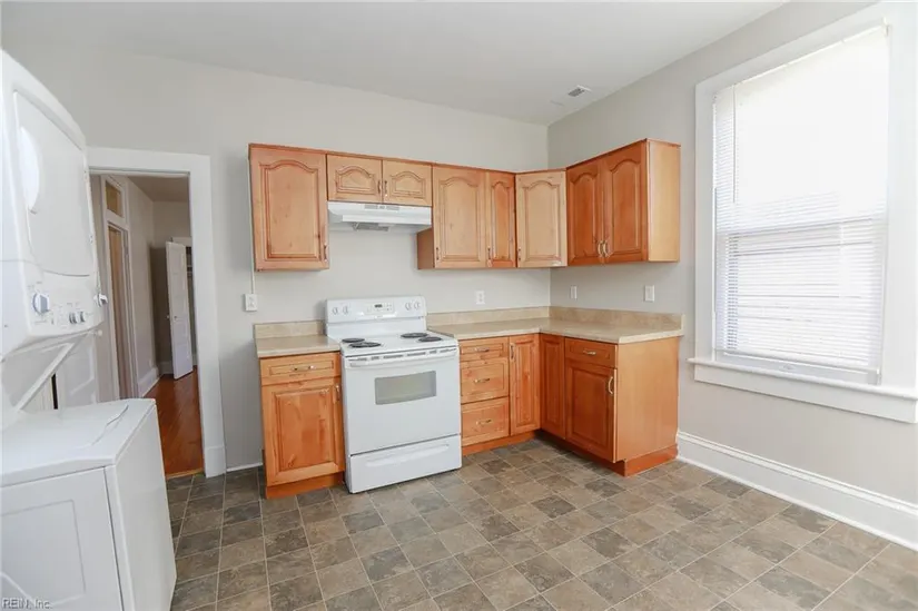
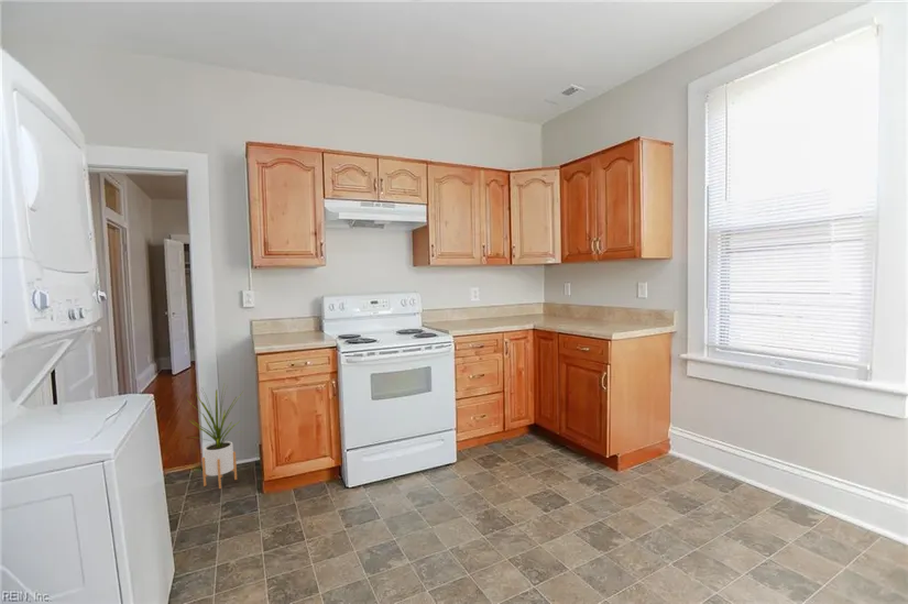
+ house plant (218, 433)
